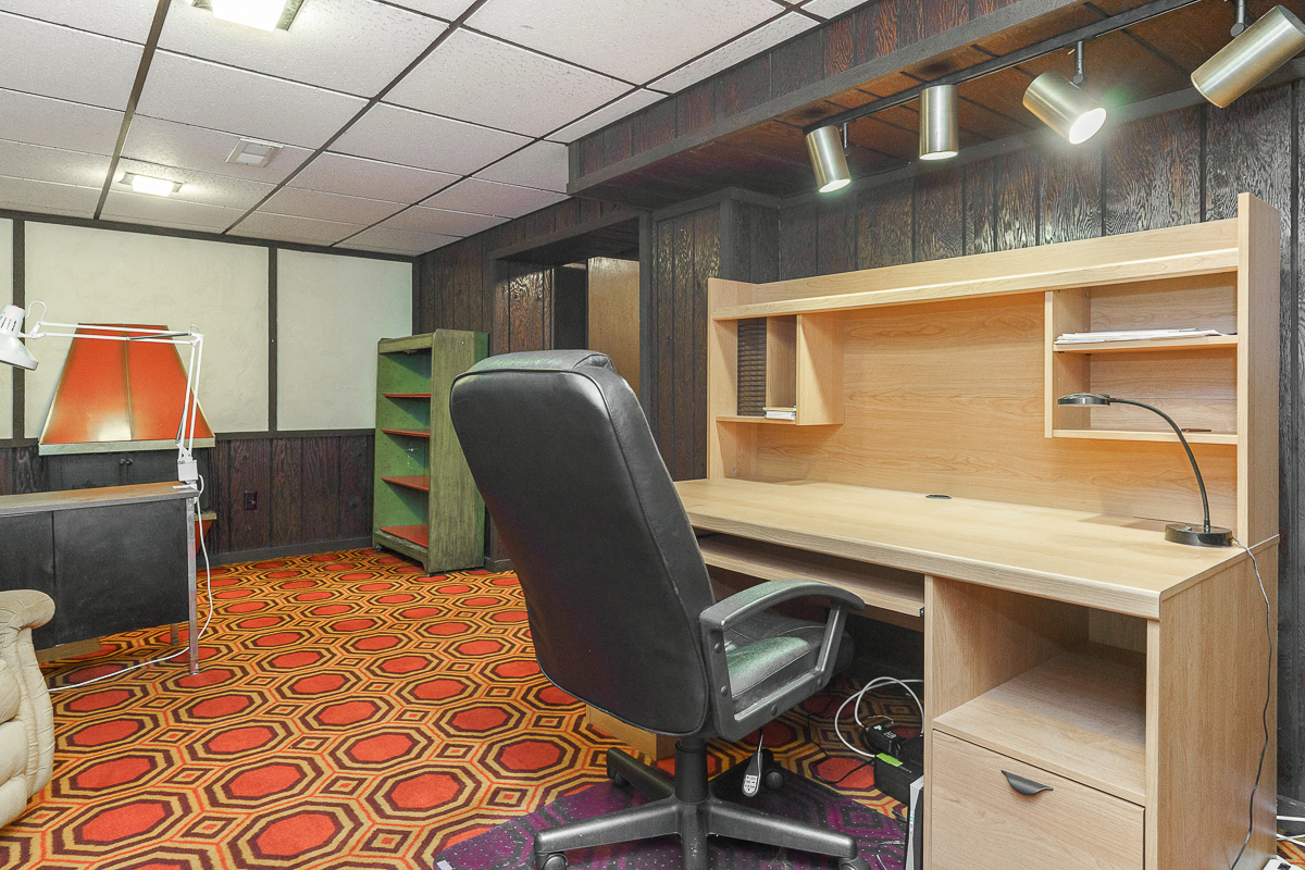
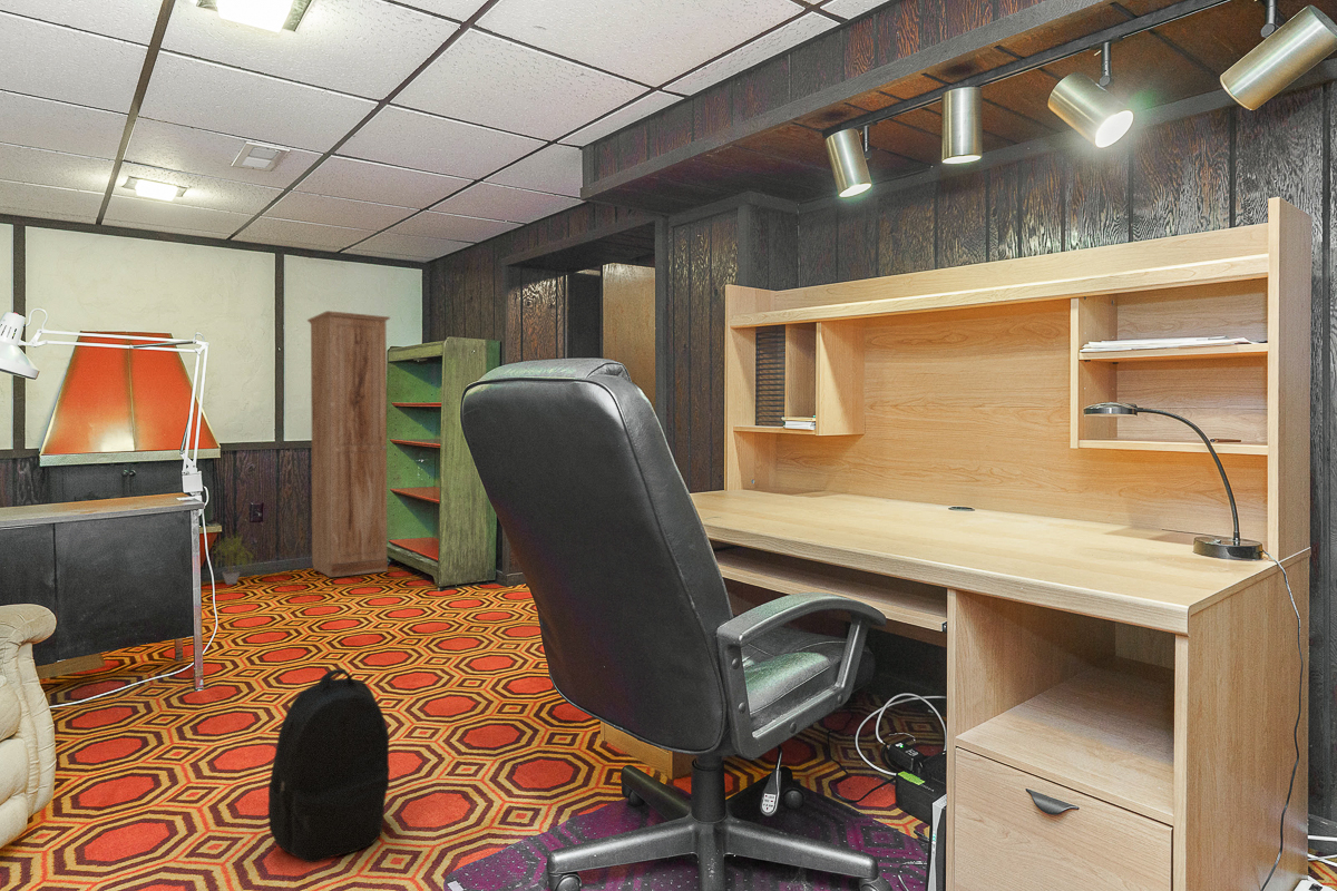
+ cabinet (349, 444)
+ backpack (334, 755)
+ potted plant (233, 556)
